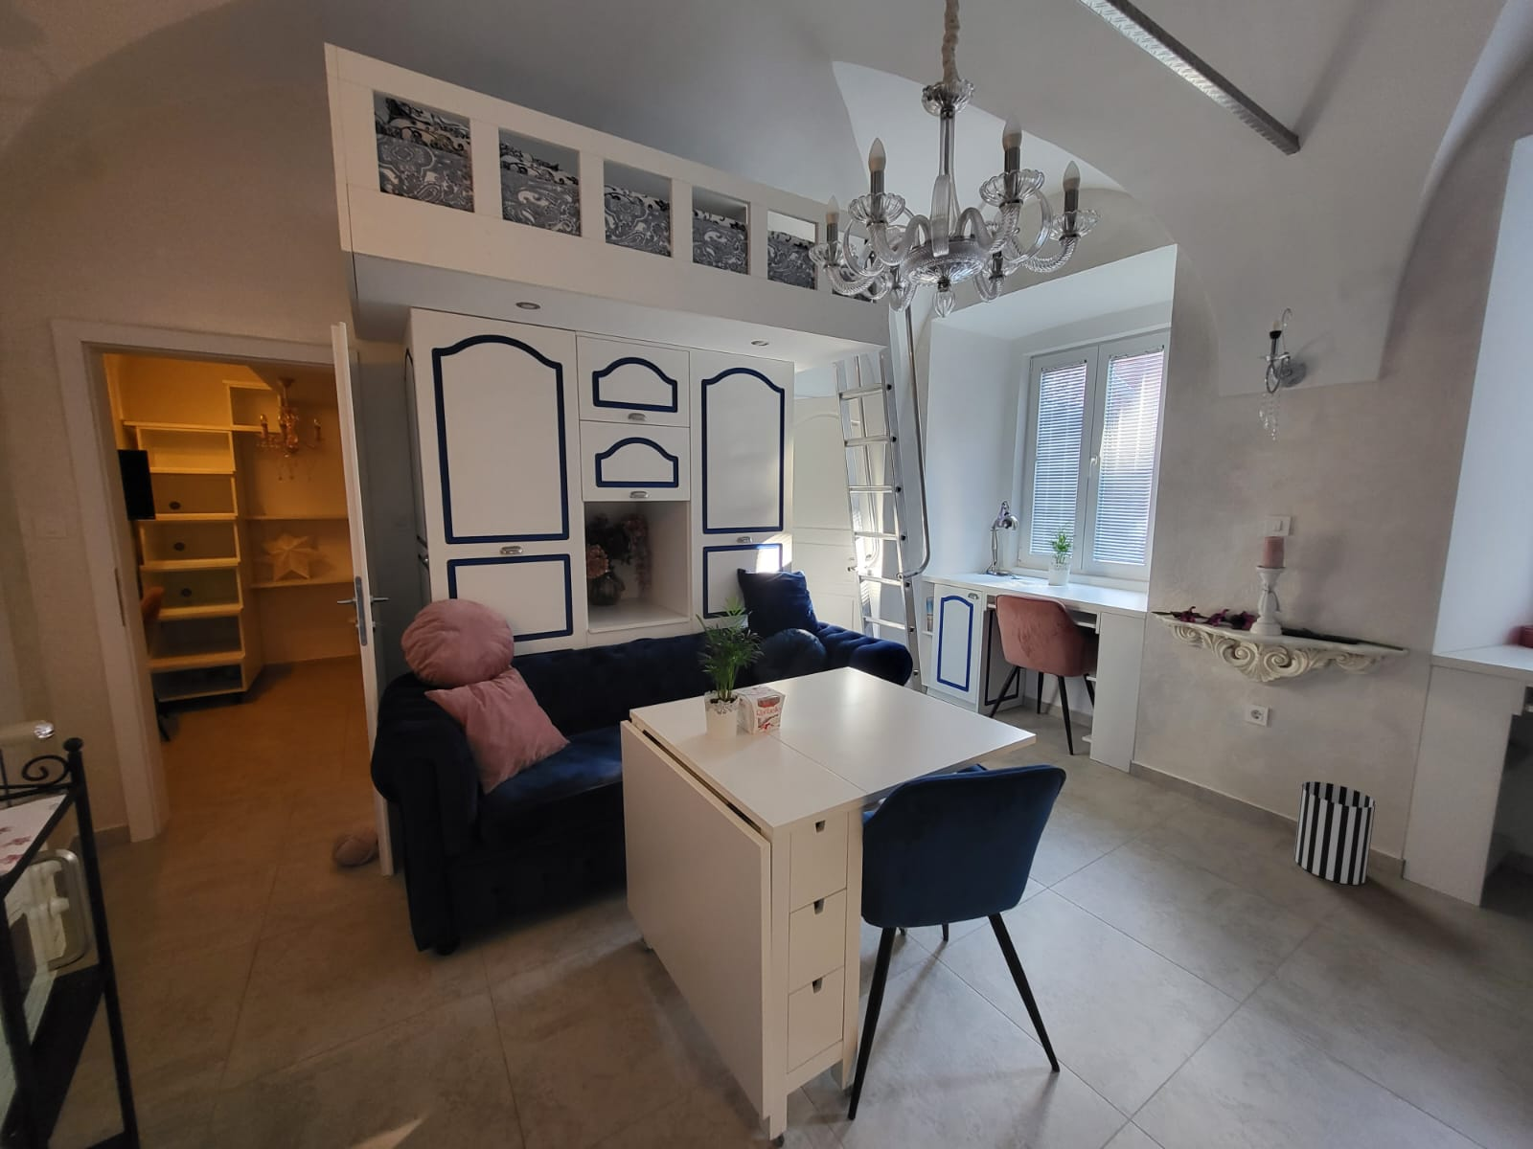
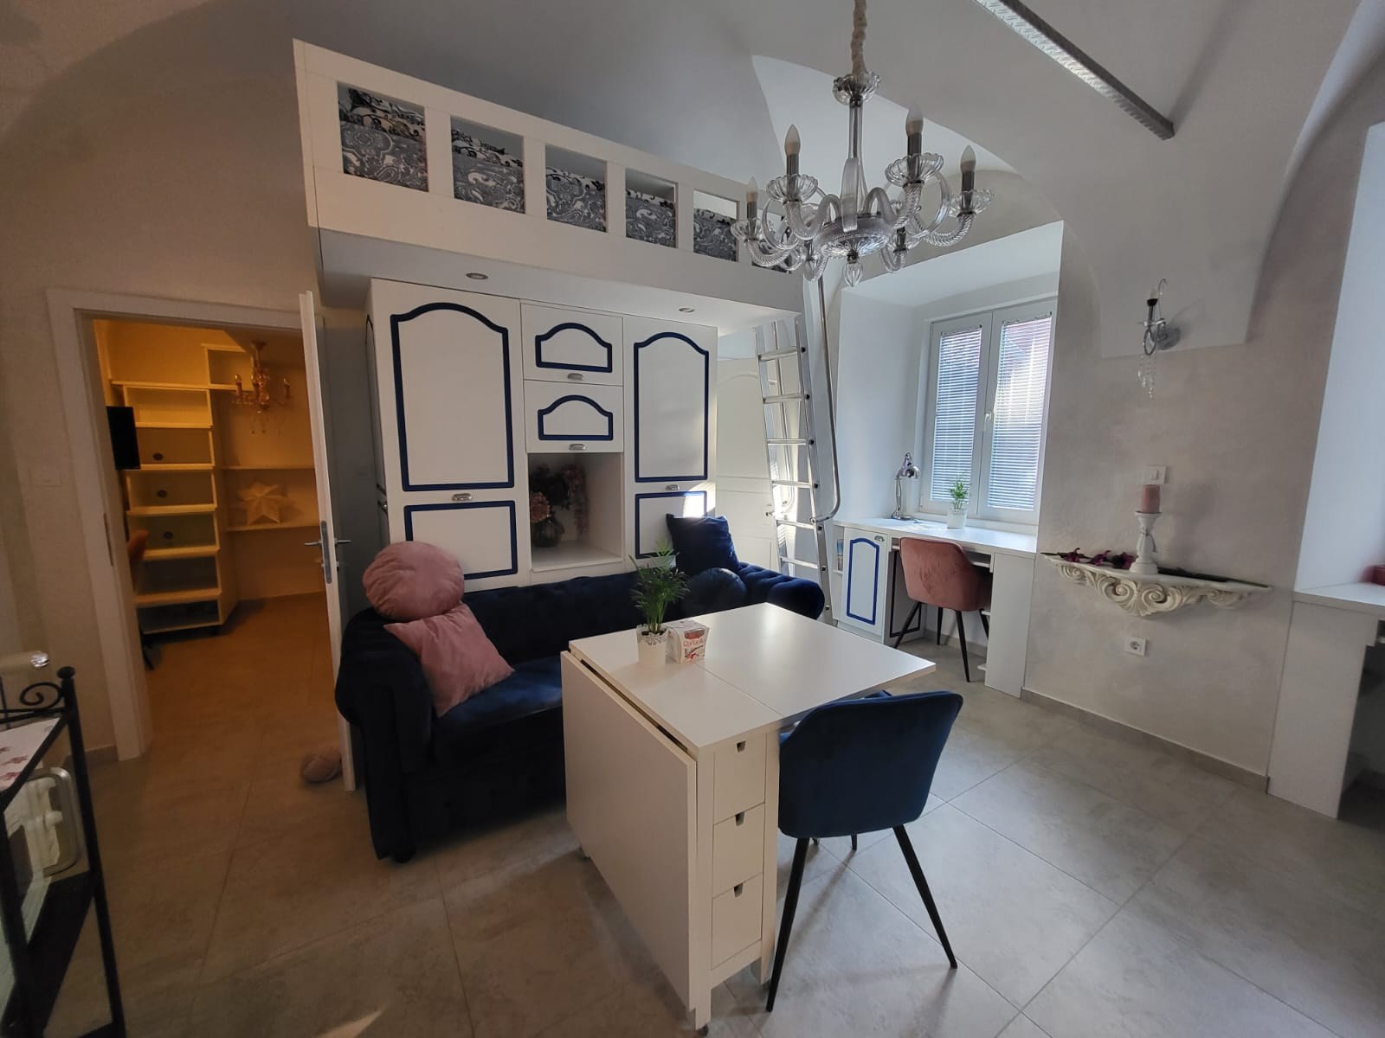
- wastebasket (1333, 832)
